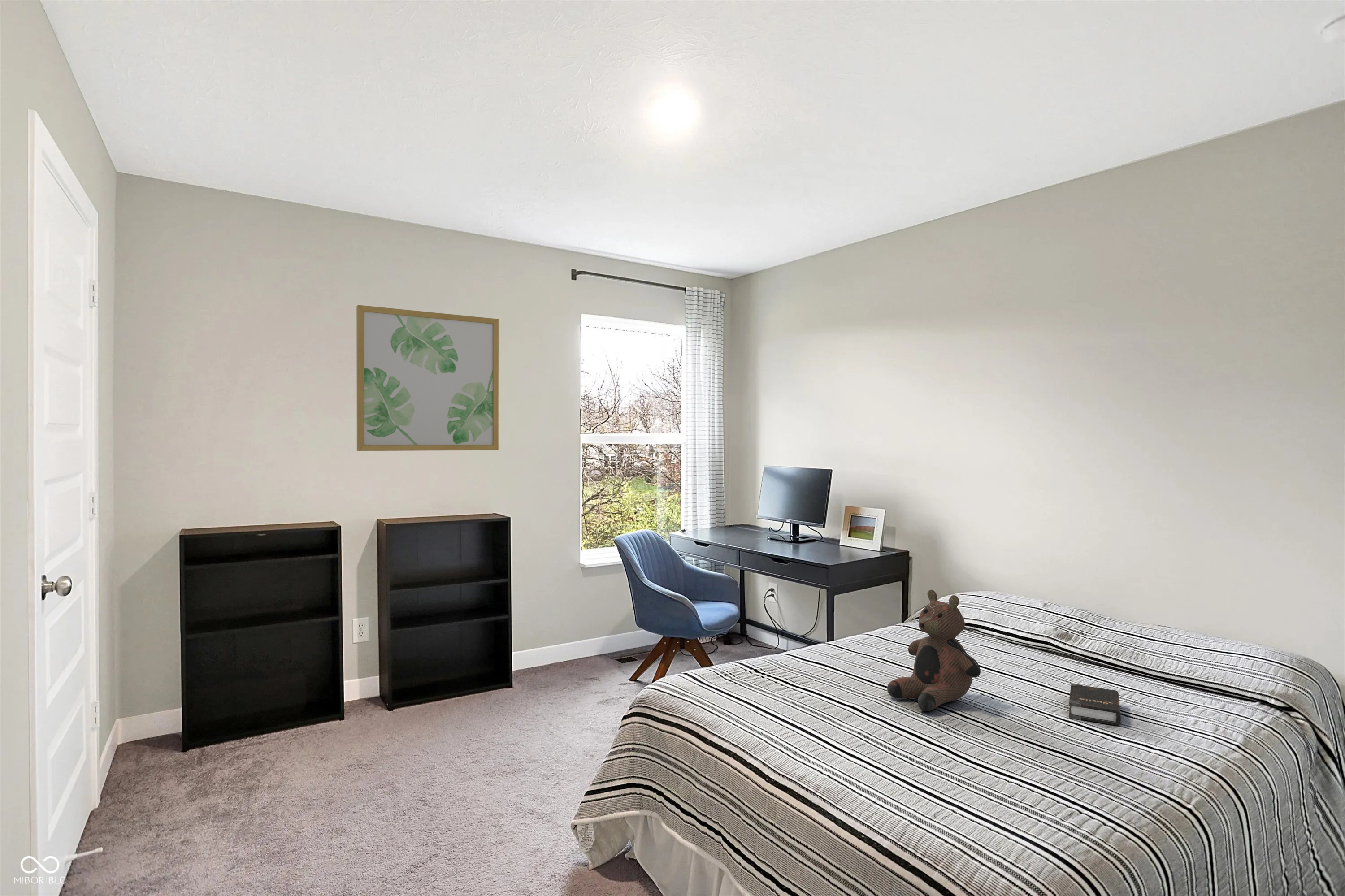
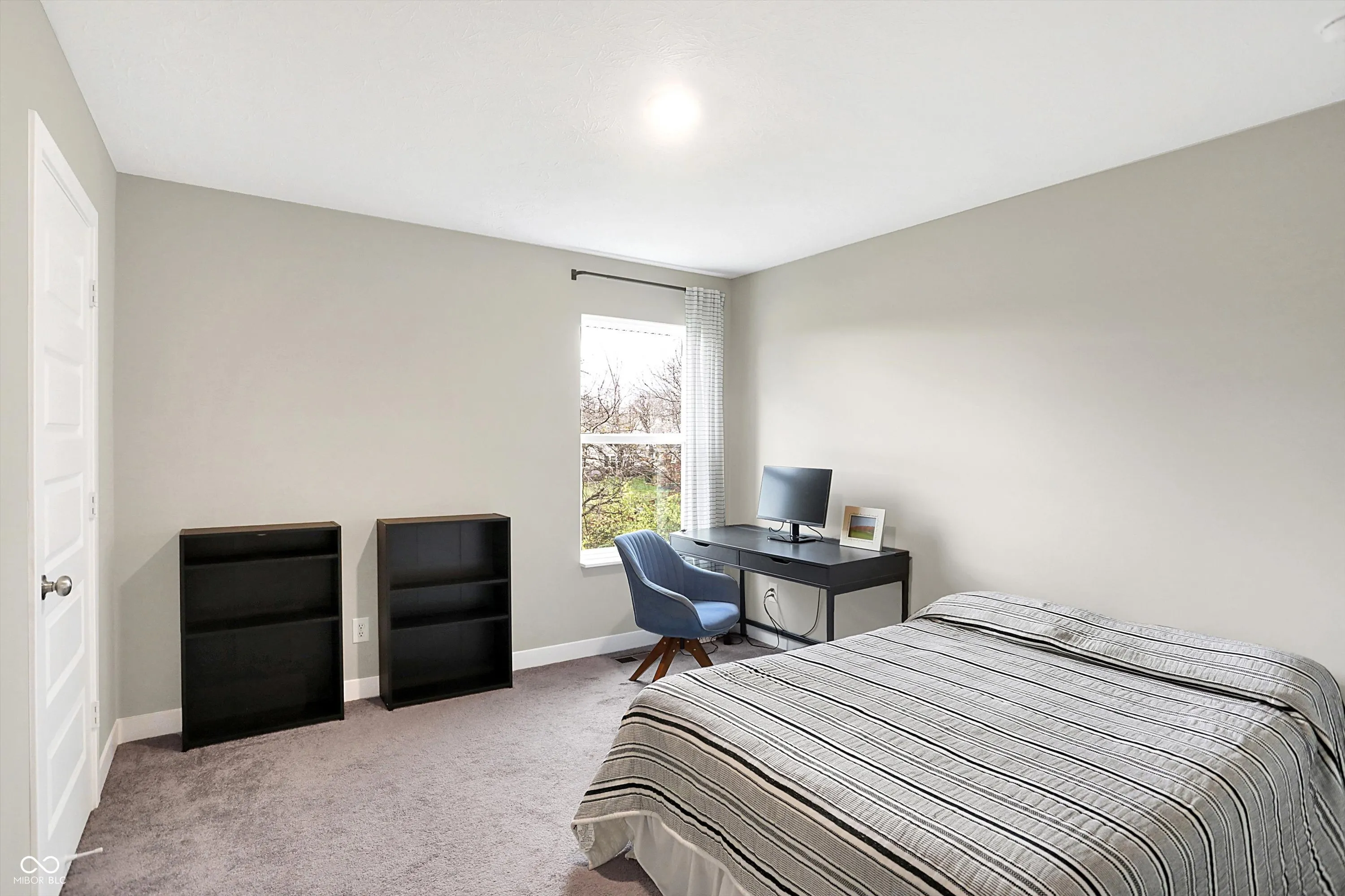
- hardback book (1094, 704)
- teddy bear (931, 647)
- wall art (431, 381)
